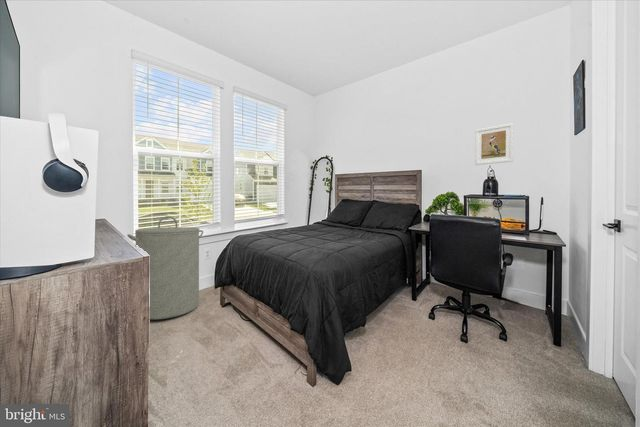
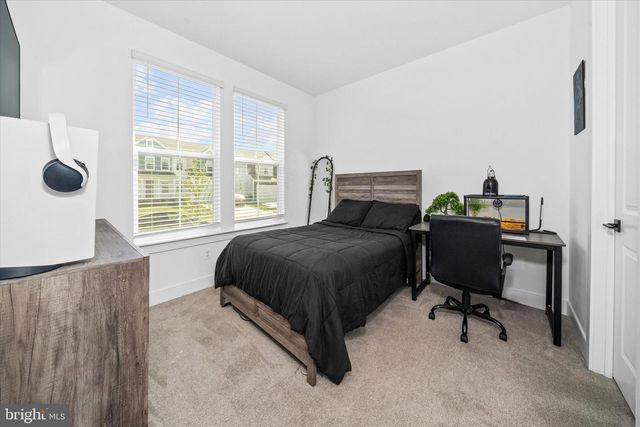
- laundry hamper (169, 262)
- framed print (493, 145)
